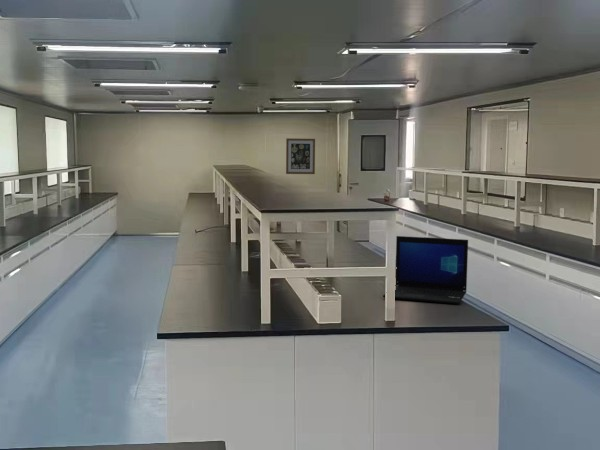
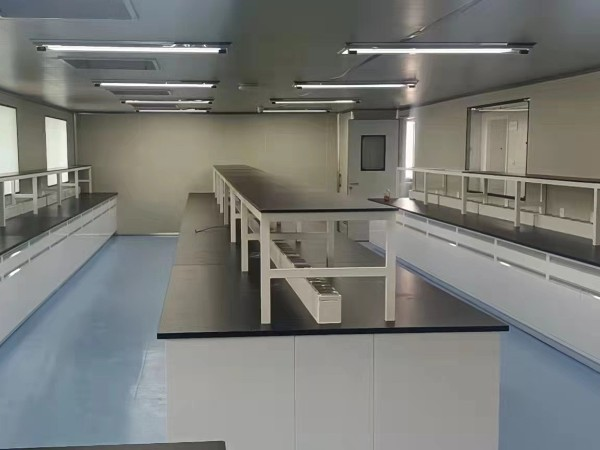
- laptop (426, 268)
- wall art (300, 156)
